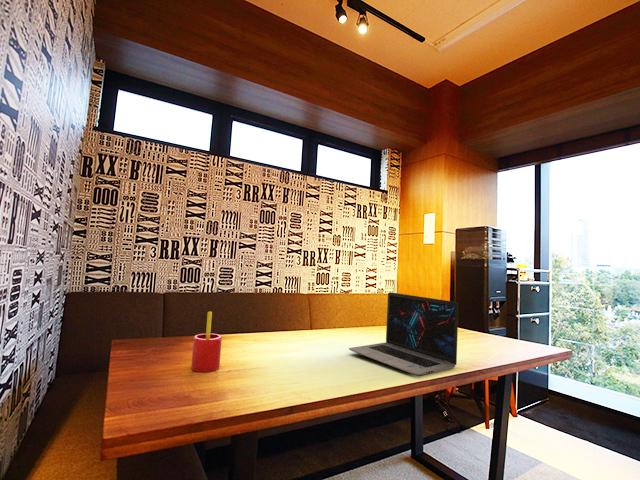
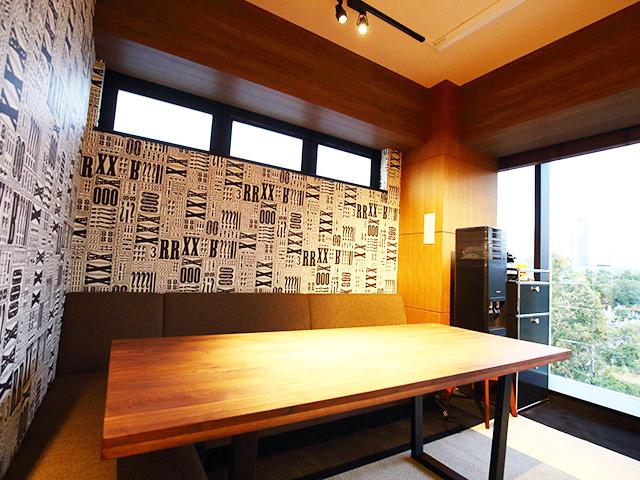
- laptop (400, 328)
- straw (207, 340)
